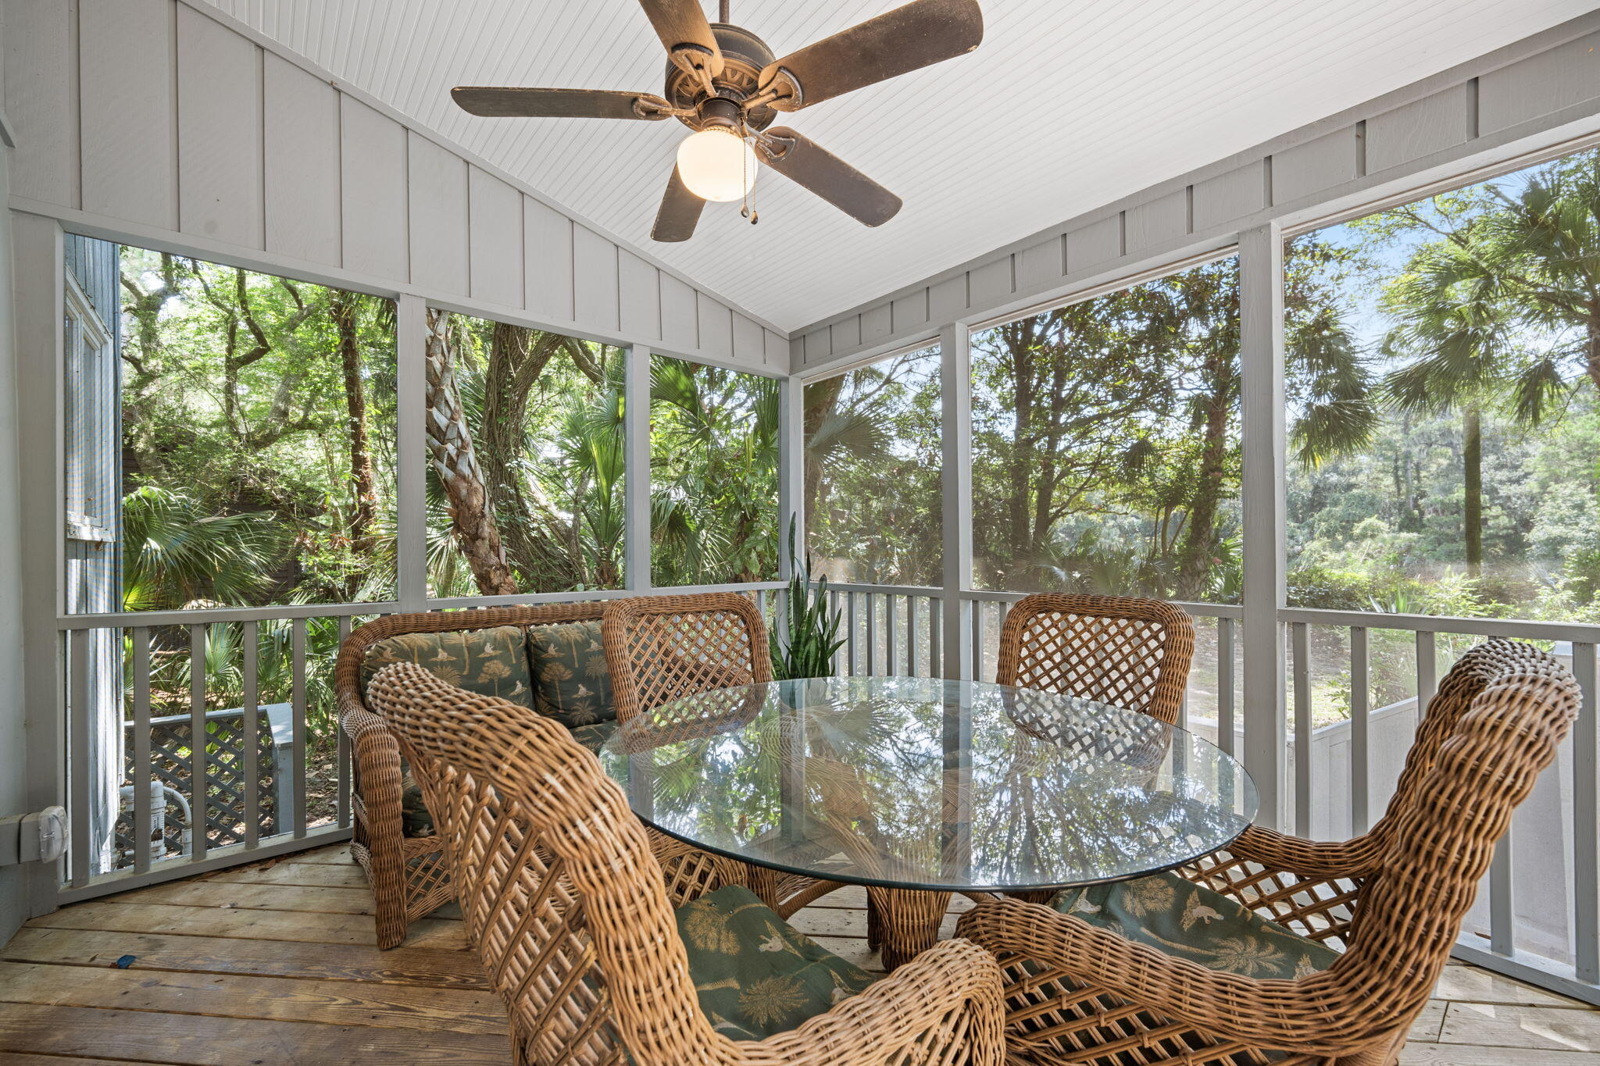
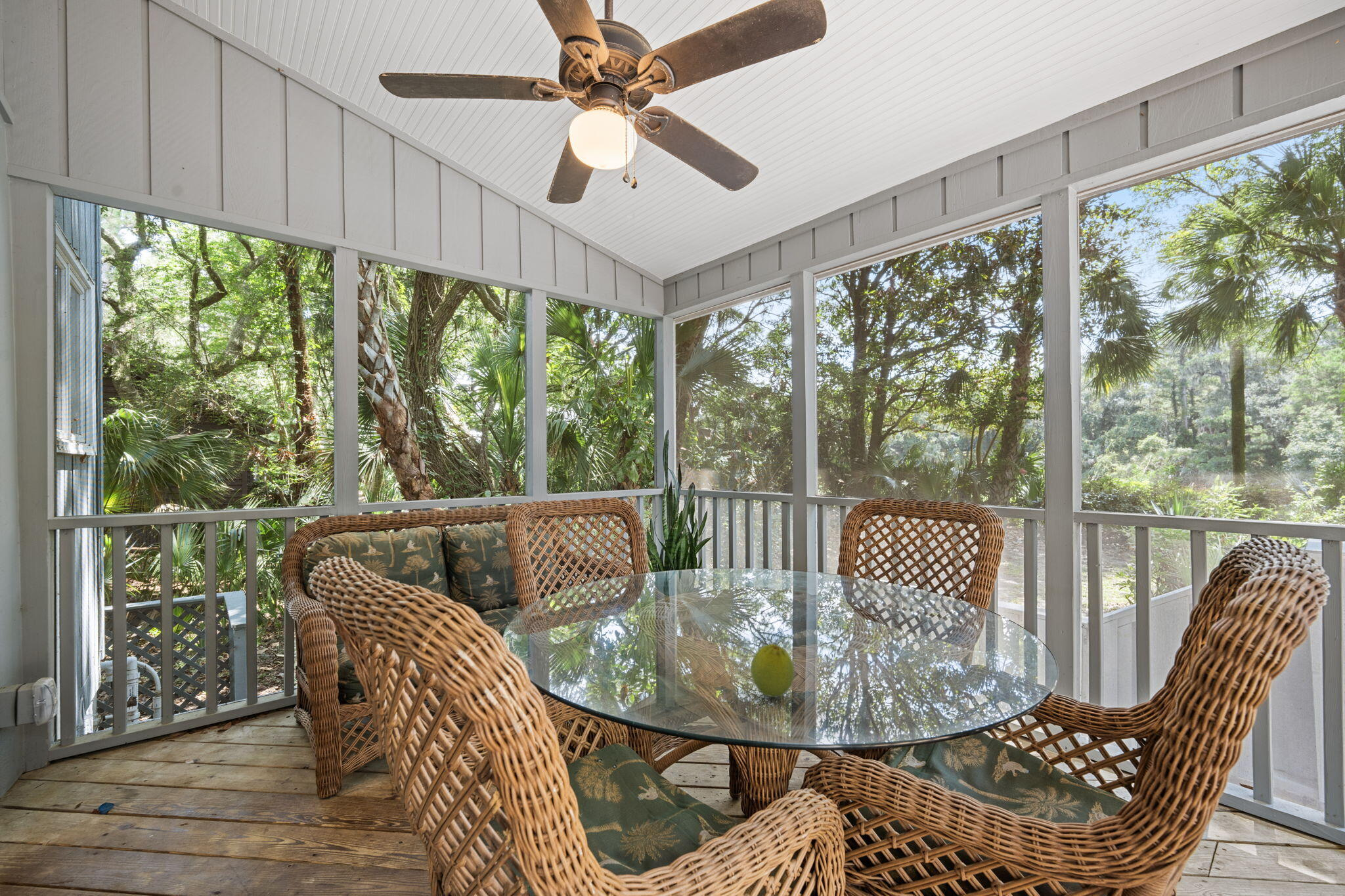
+ fruit (772, 669)
